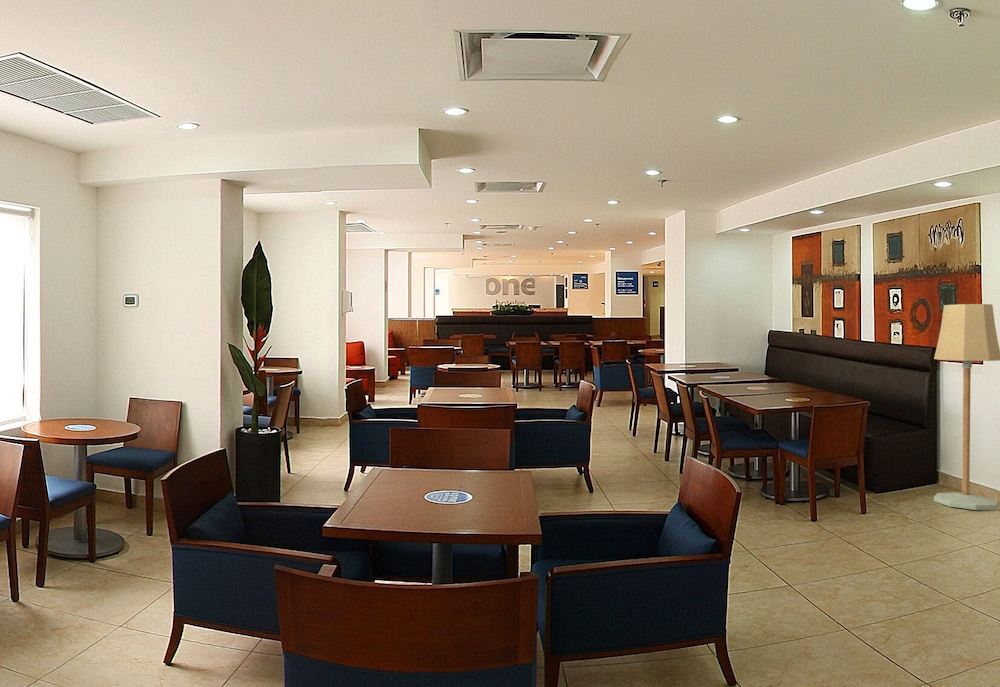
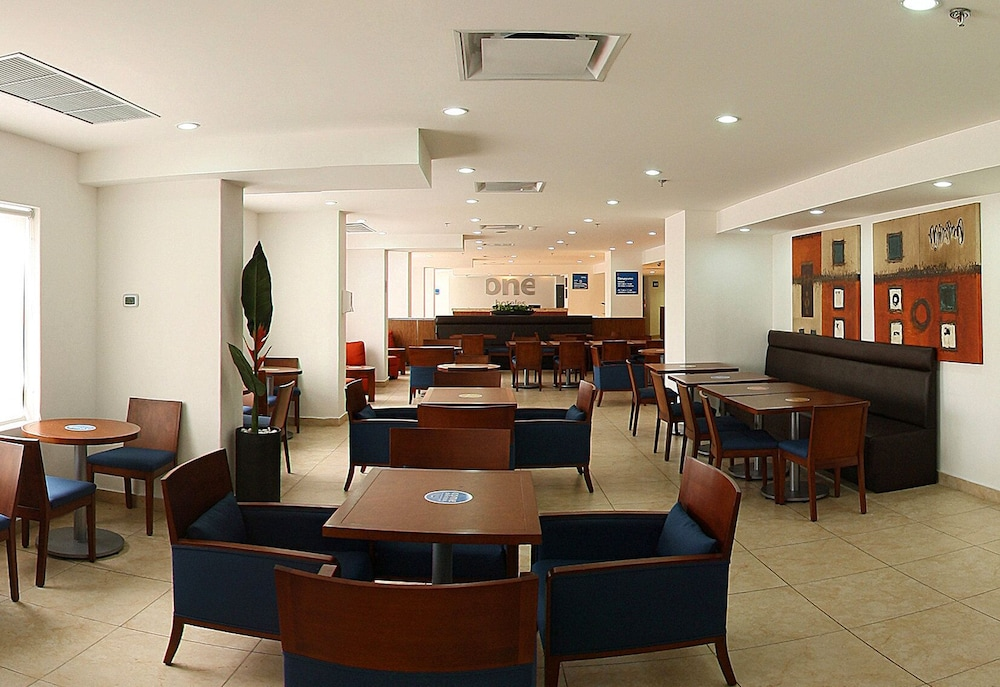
- floor lamp (966, 404)
